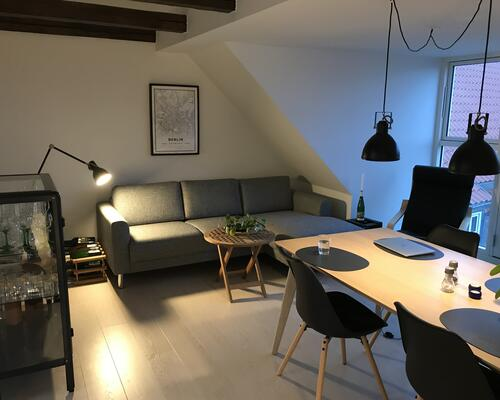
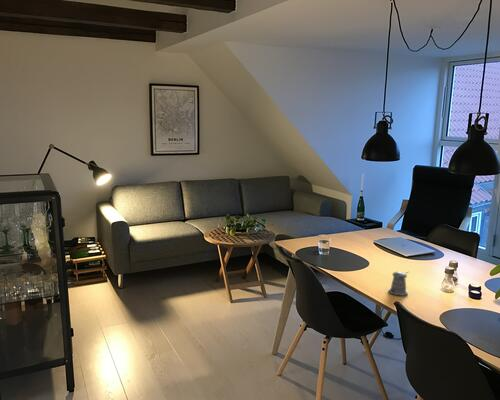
+ pepper shaker (400, 281)
